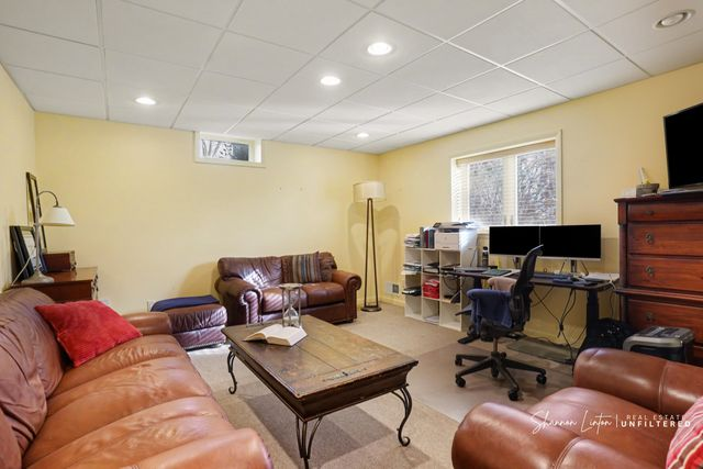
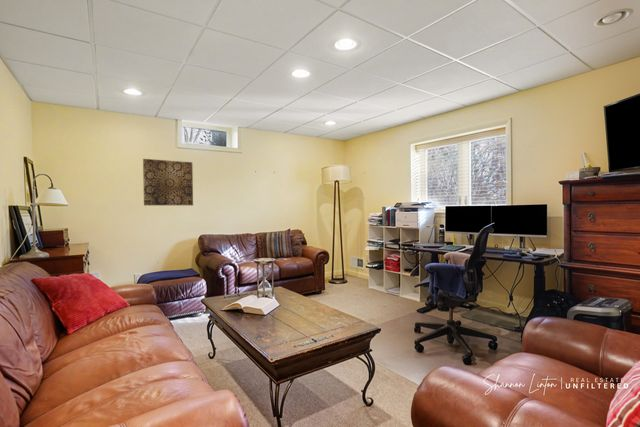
+ wall art (169, 183)
